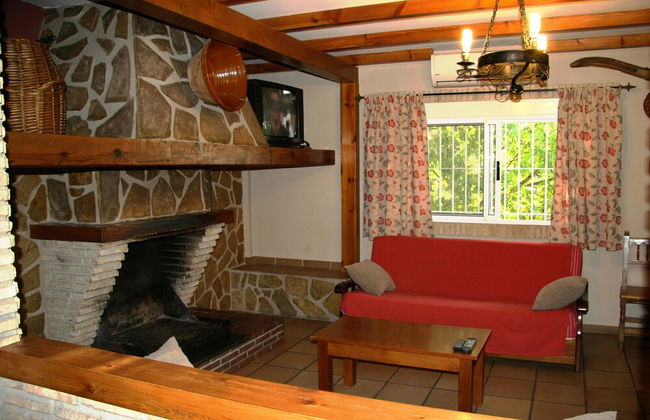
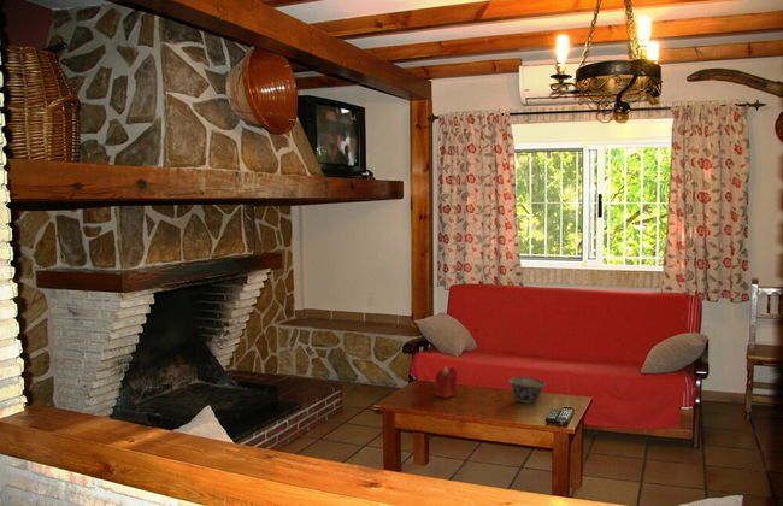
+ candle (446, 381)
+ bowl (526, 390)
